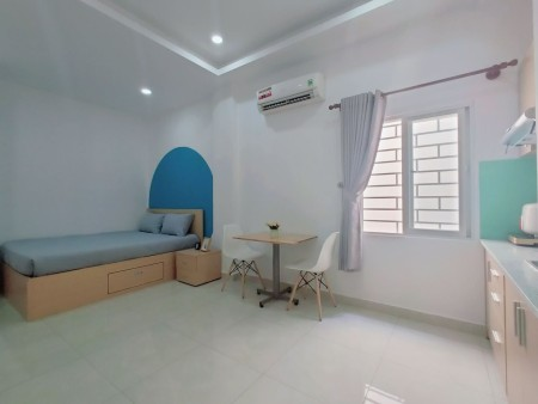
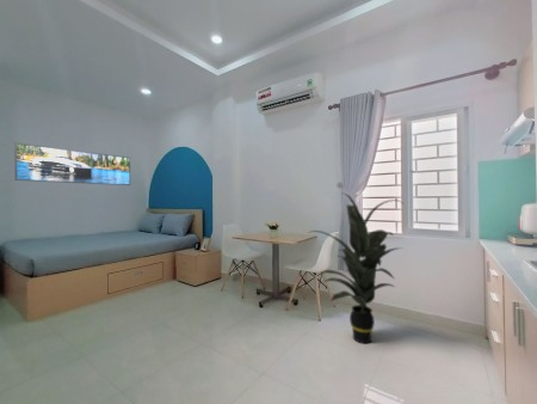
+ indoor plant (357, 264)
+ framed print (81, 166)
